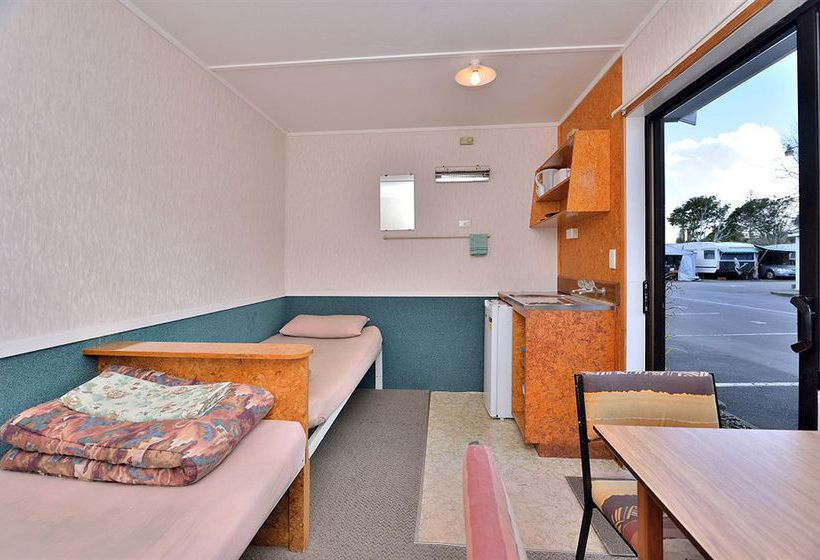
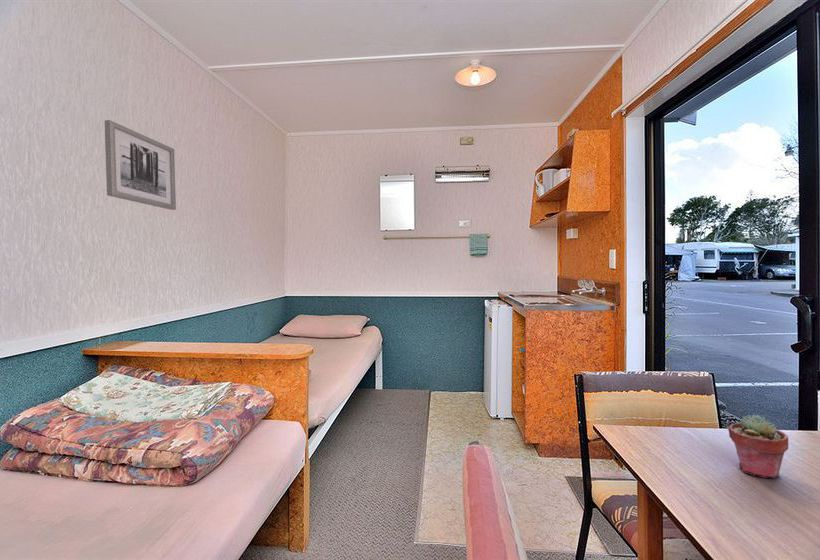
+ potted succulent (757, 442)
+ wall art (144, 169)
